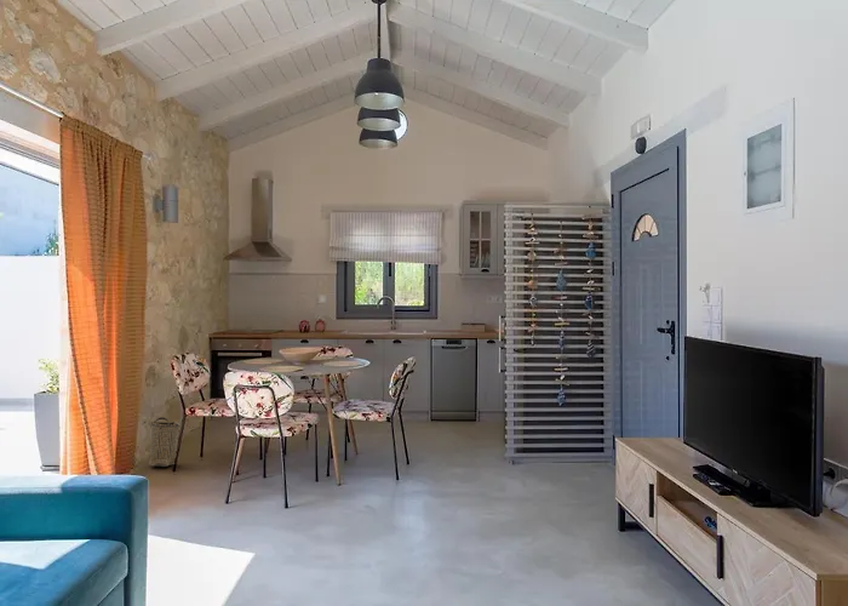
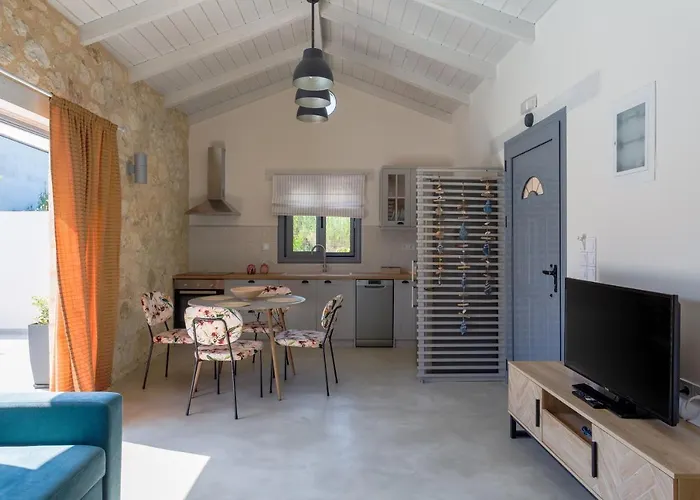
- basket (165, 441)
